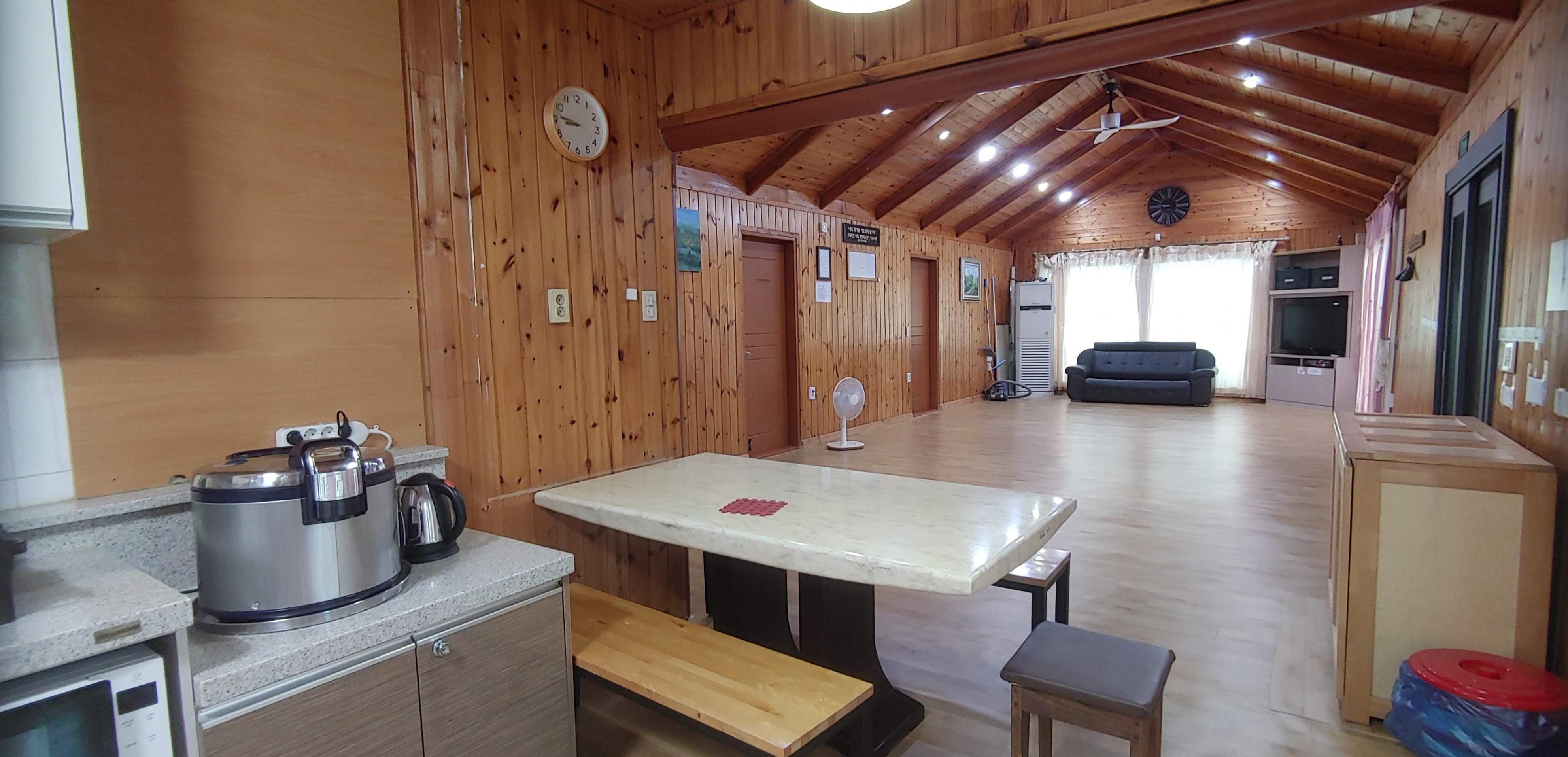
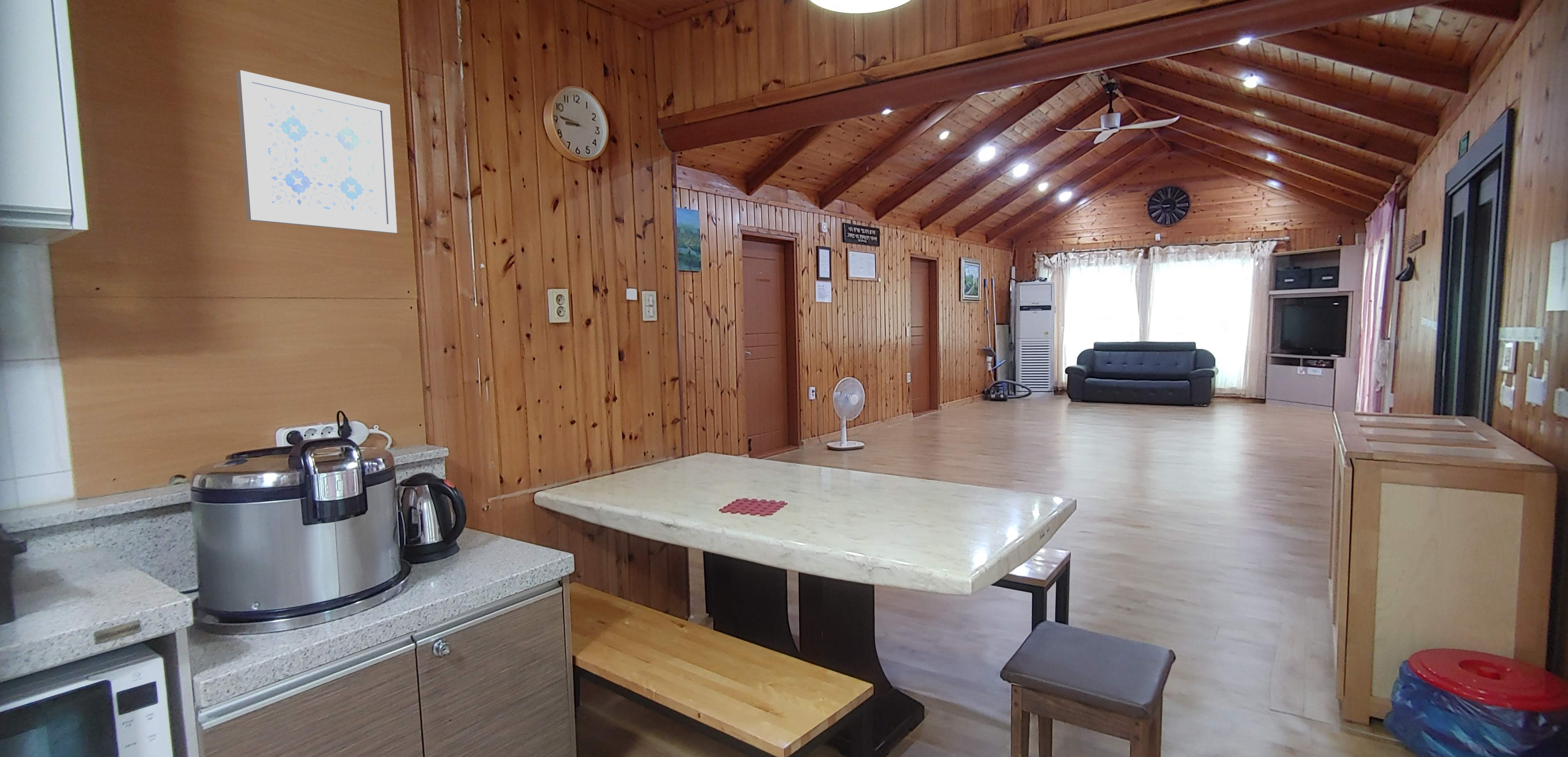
+ wall art (323, 159)
